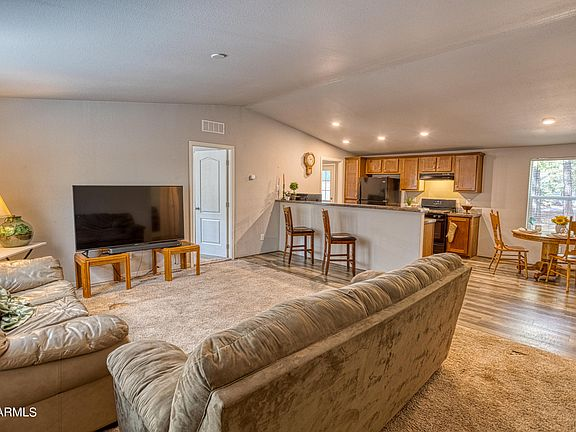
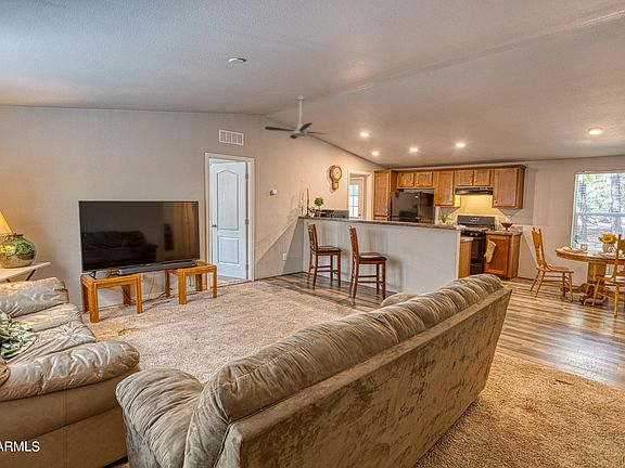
+ ceiling fan (299, 116)
